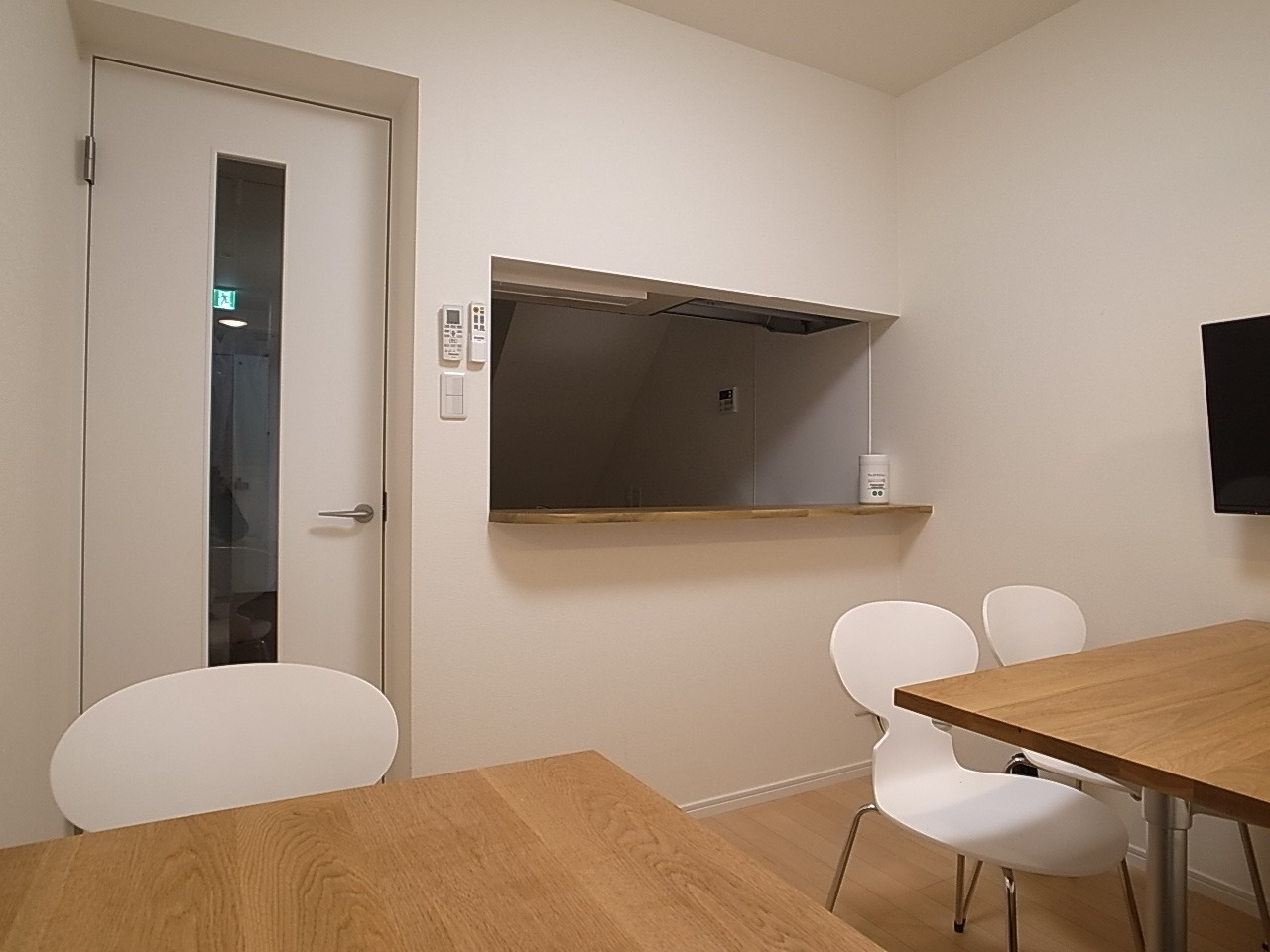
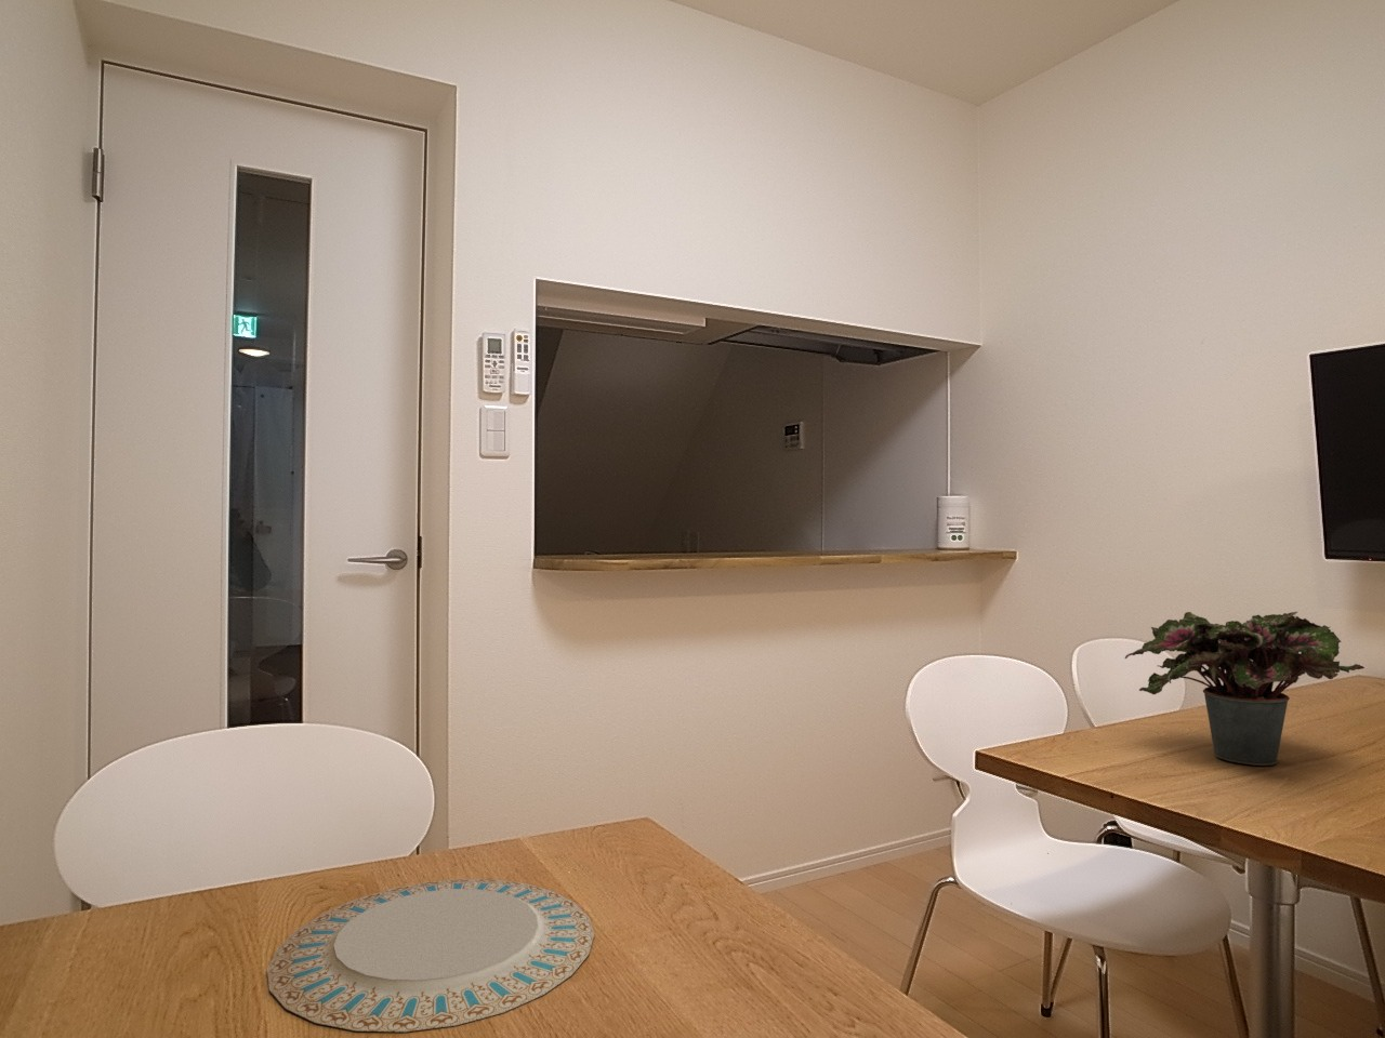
+ chinaware (438, 936)
+ potted plant (1240, 685)
